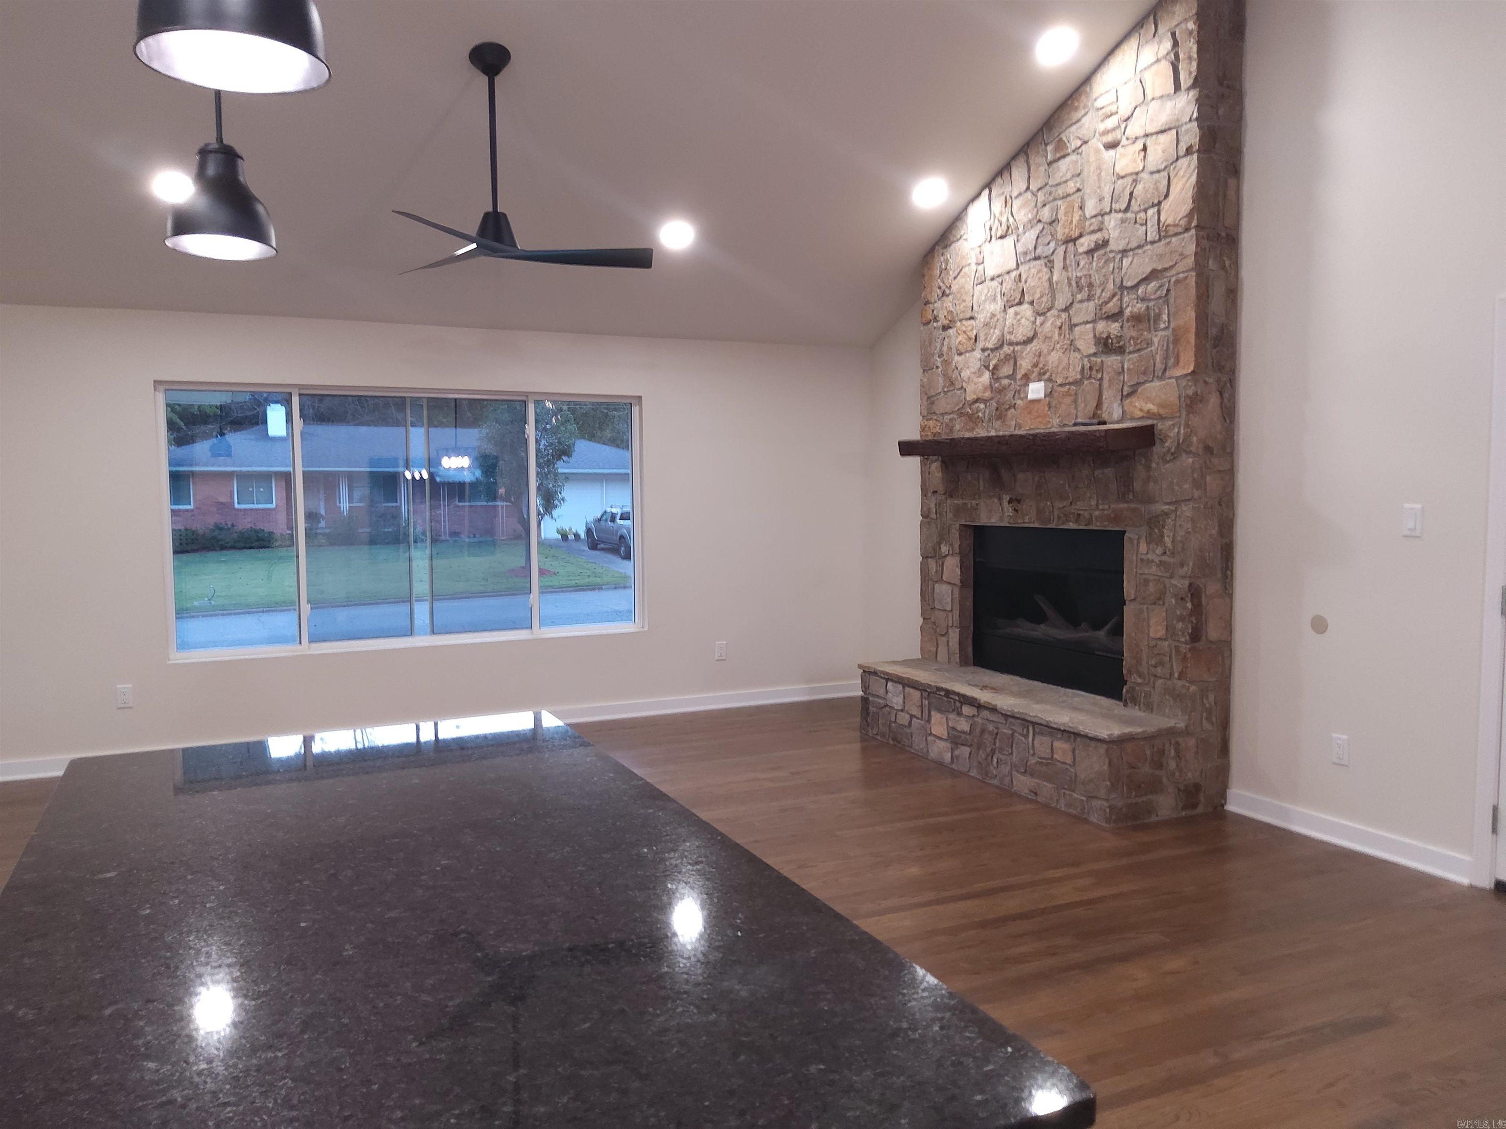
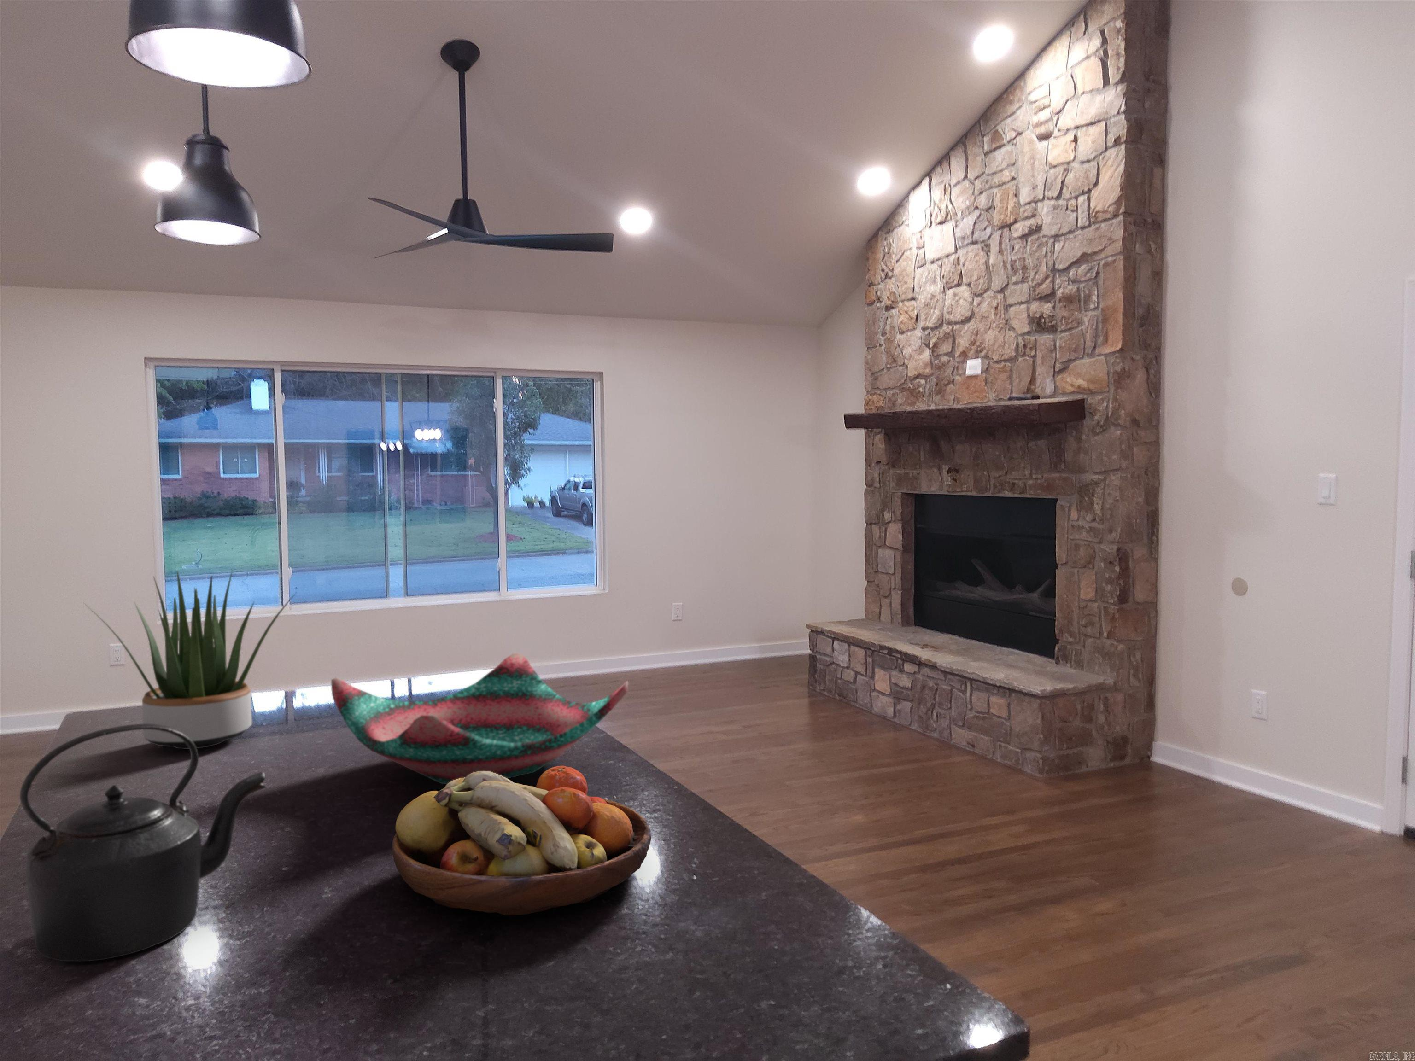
+ decorative bowl (479, 723)
+ kettle (155, 818)
+ potted plant (196, 659)
+ fruit bowl (525, 821)
